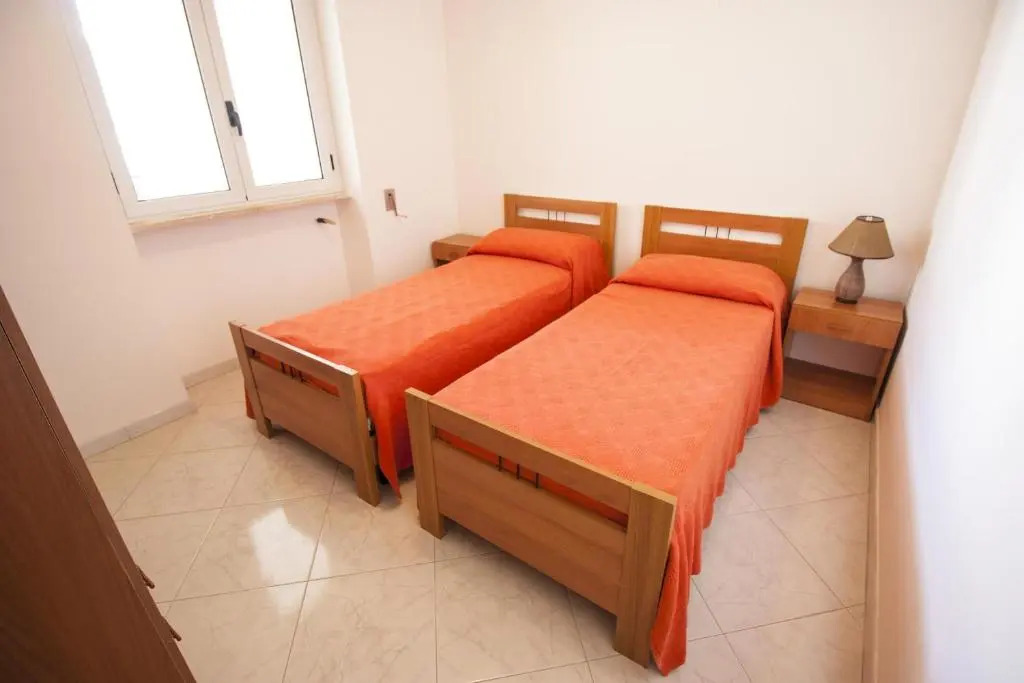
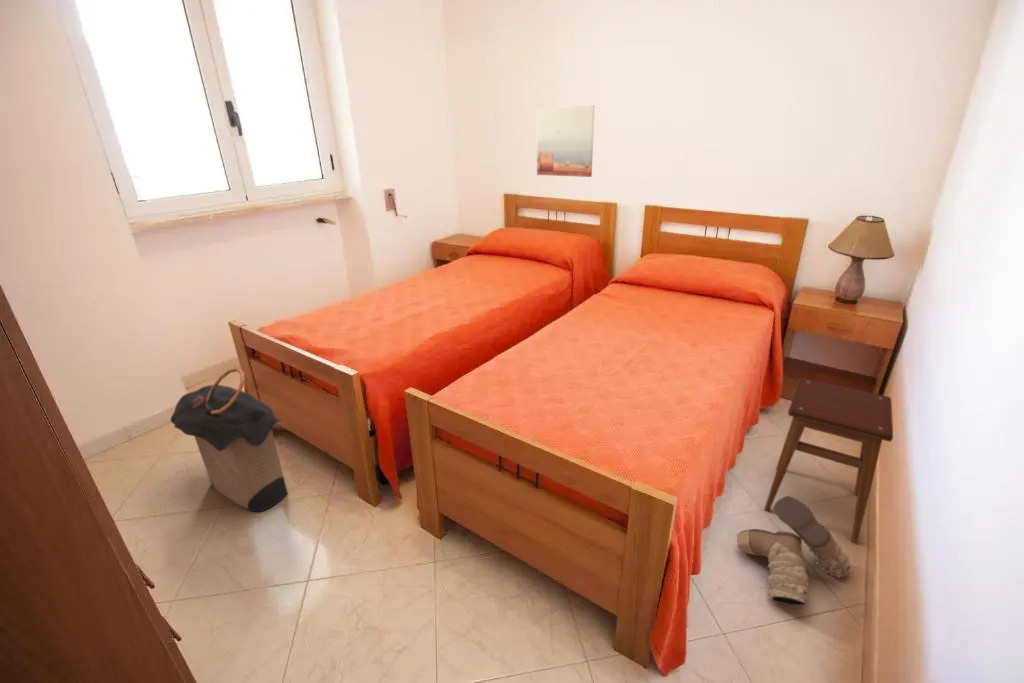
+ stool (826, 454)
+ wall art (564, 142)
+ laundry hamper (228, 433)
+ boots (793, 549)
